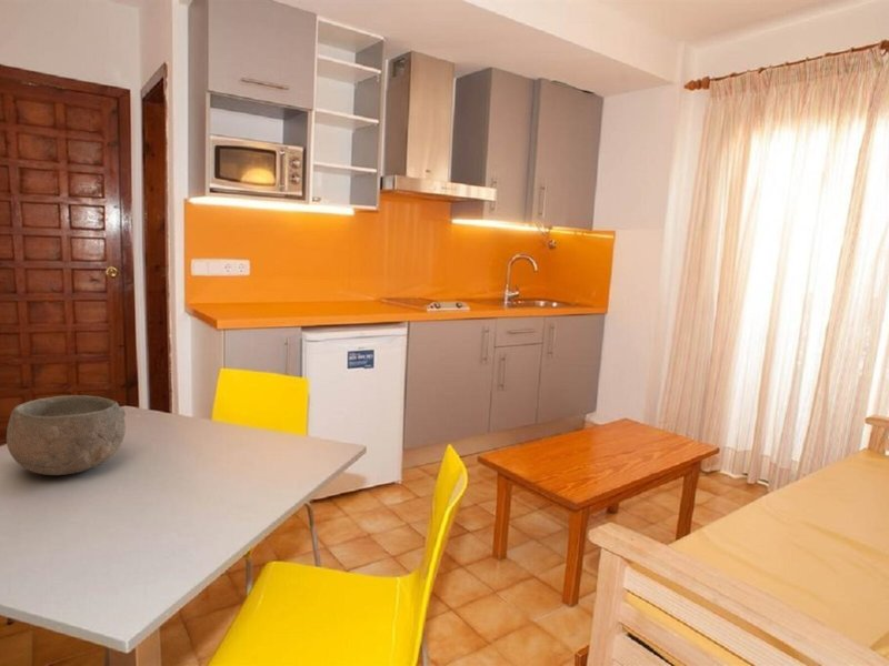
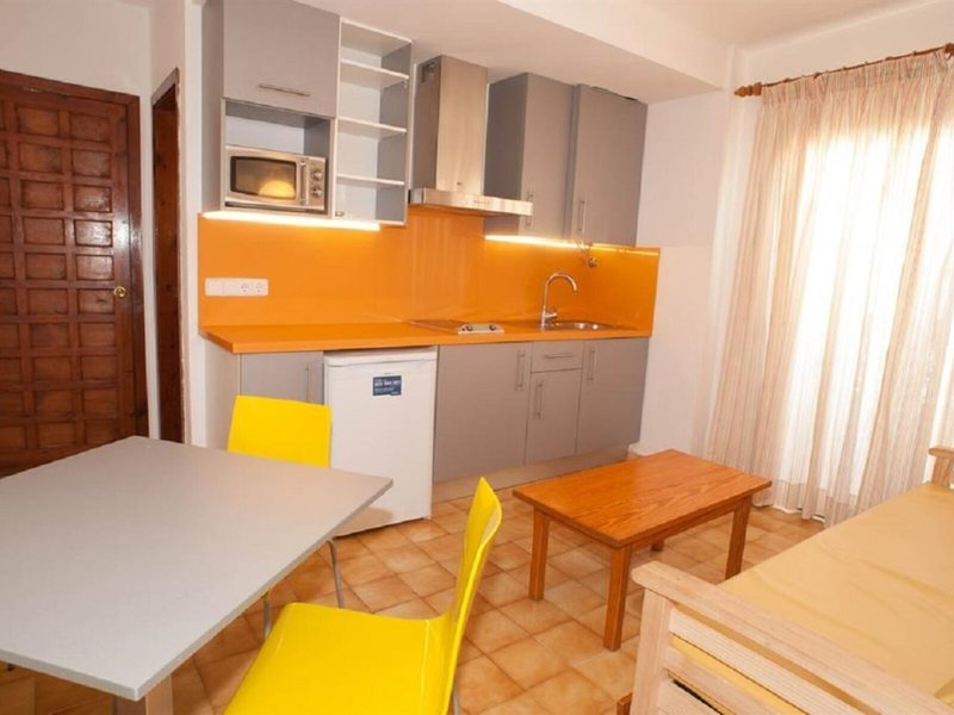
- bowl (69, 435)
